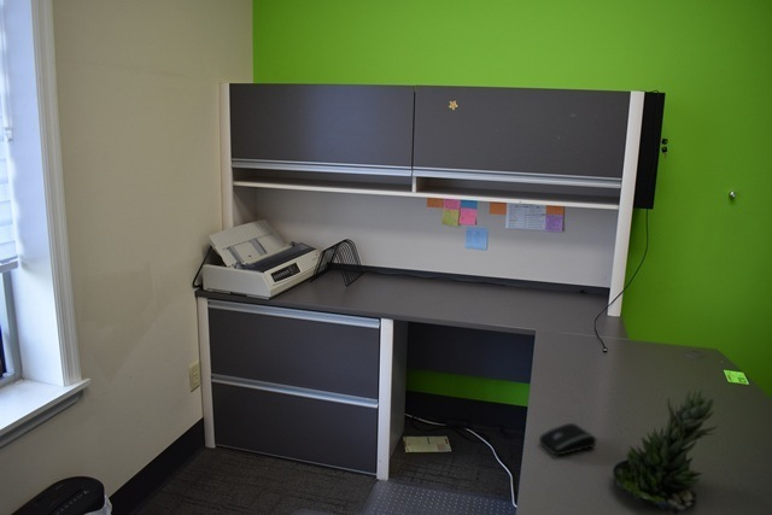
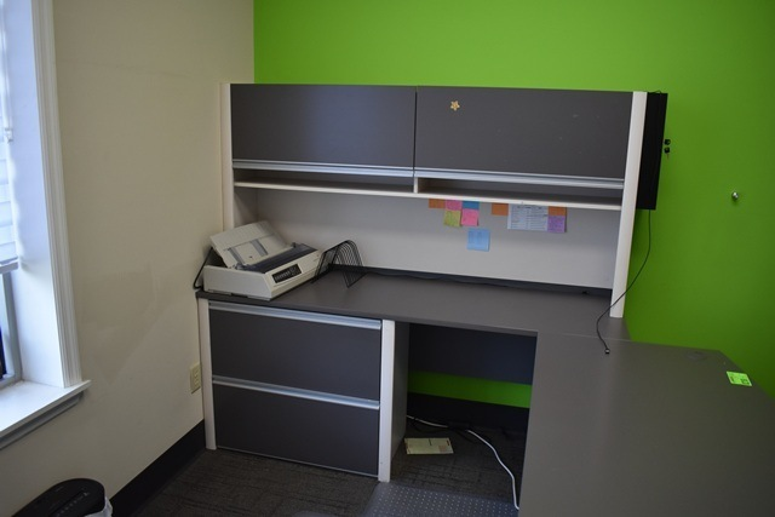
- computer mouse (567, 438)
- succulent plant (669, 443)
